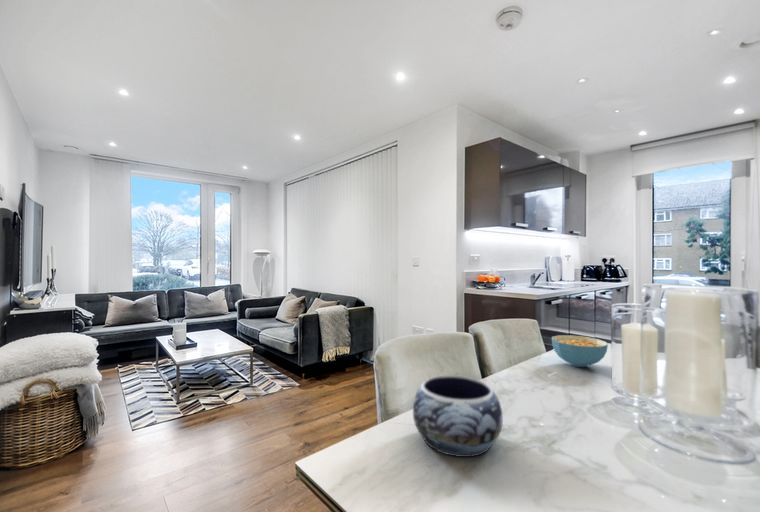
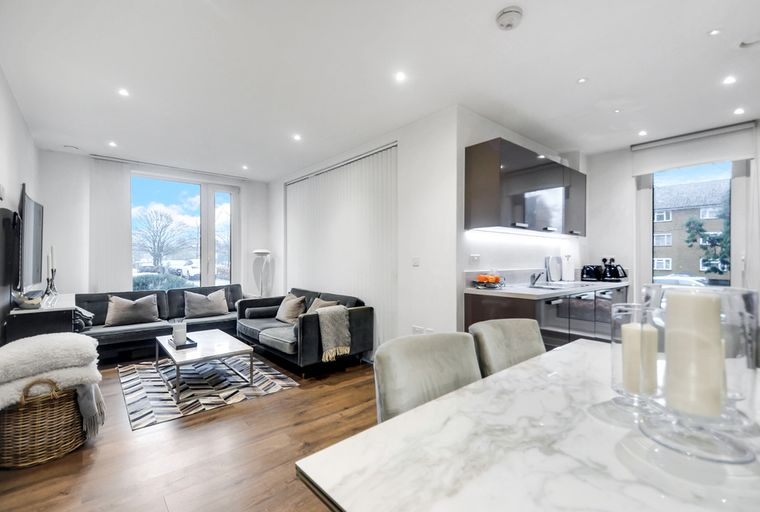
- cereal bowl (578, 352)
- decorative bowl (456, 412)
